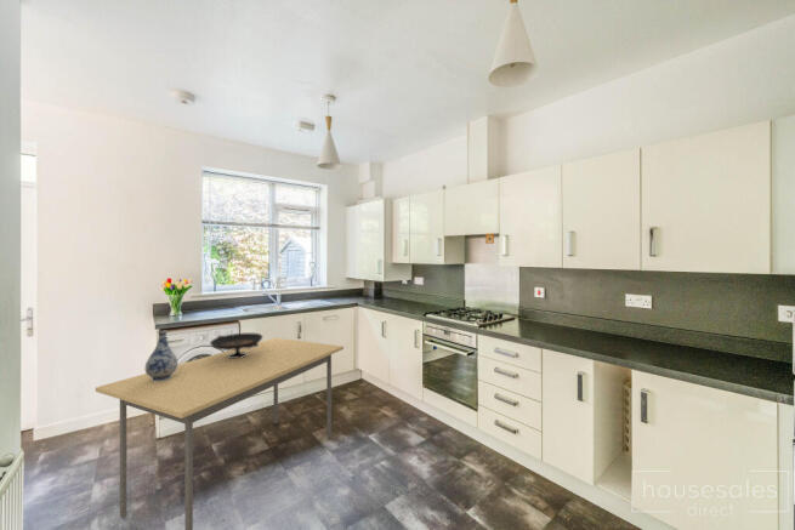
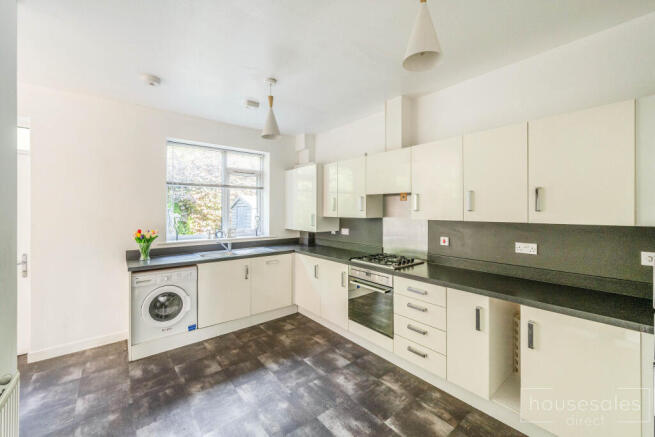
- dining table (238, 401)
- decorative bowl (237, 346)
- vase (161, 354)
